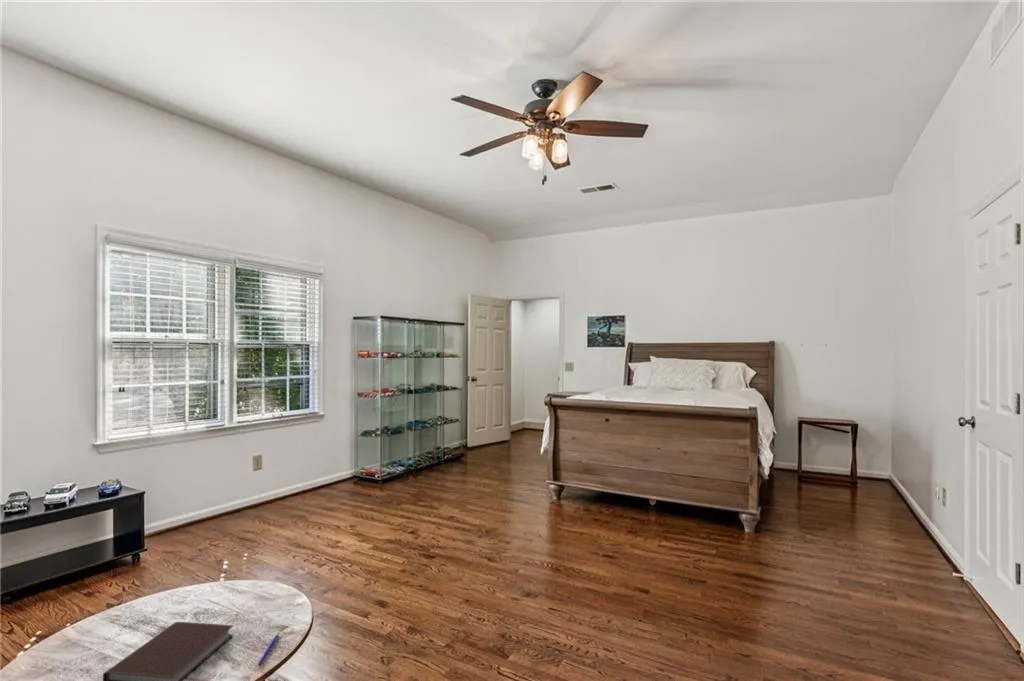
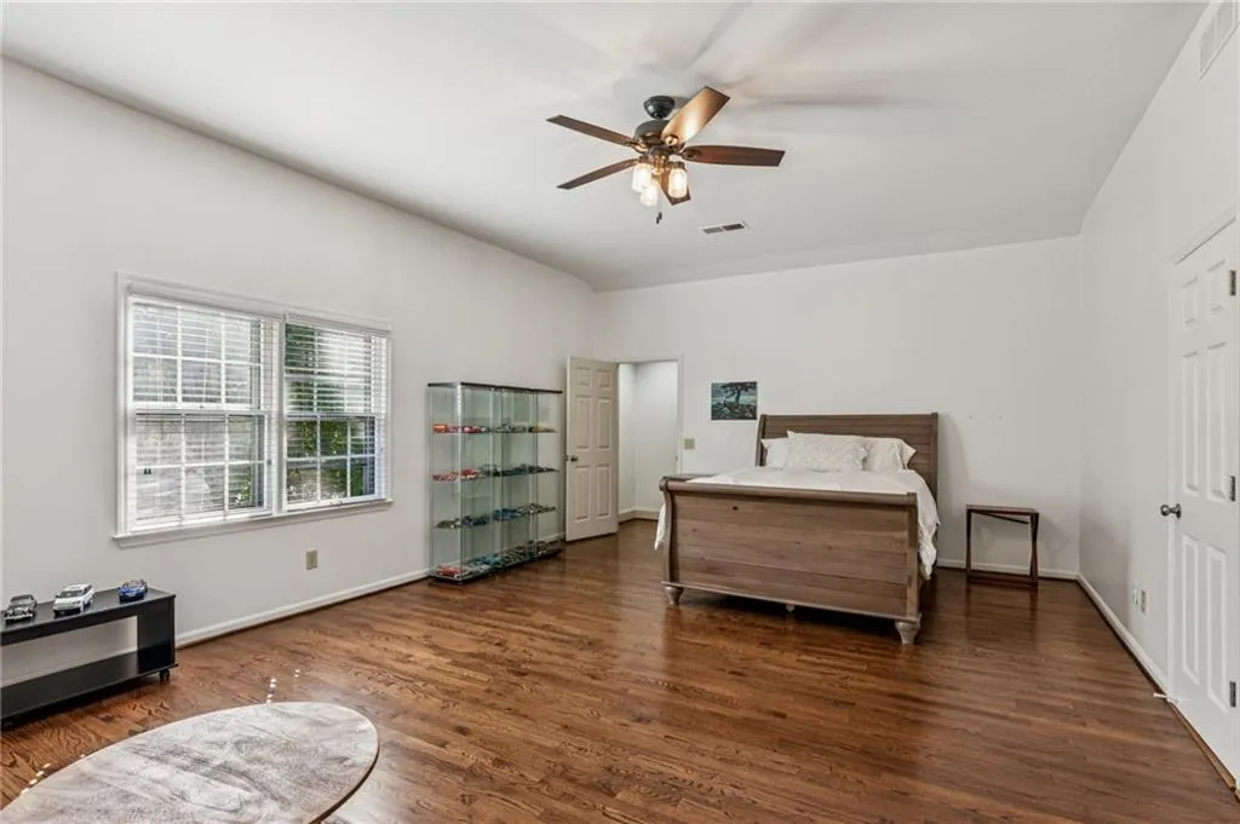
- notebook (173, 652)
- pen (269, 648)
